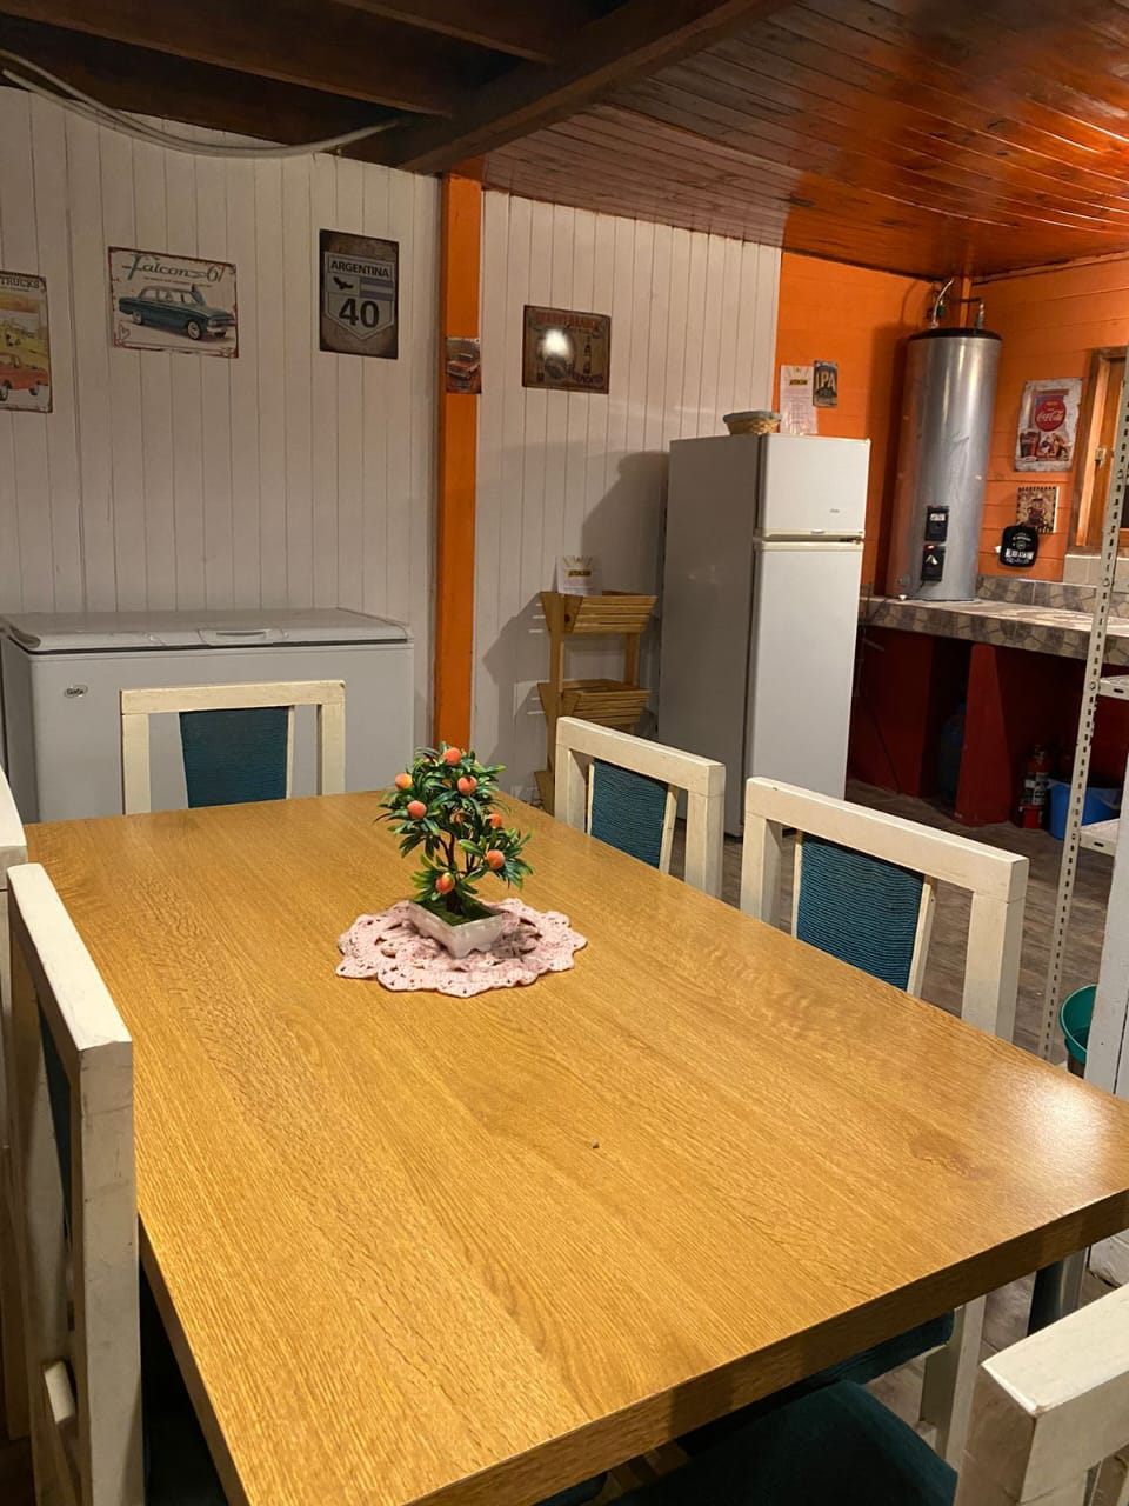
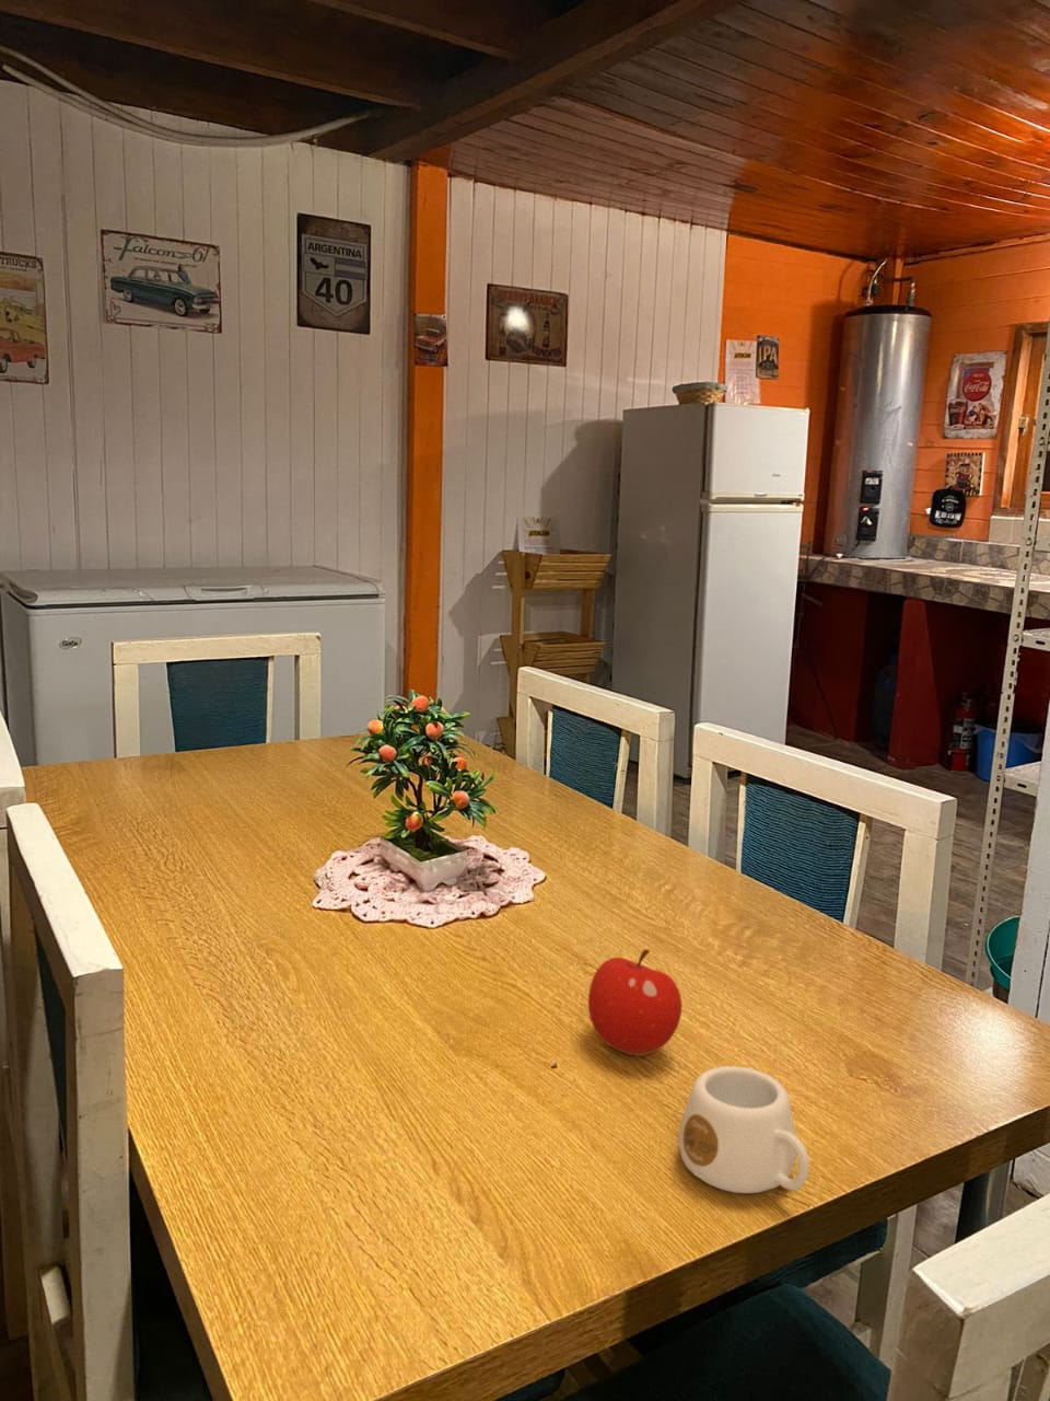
+ mug (749, 1135)
+ fruit (633, 999)
